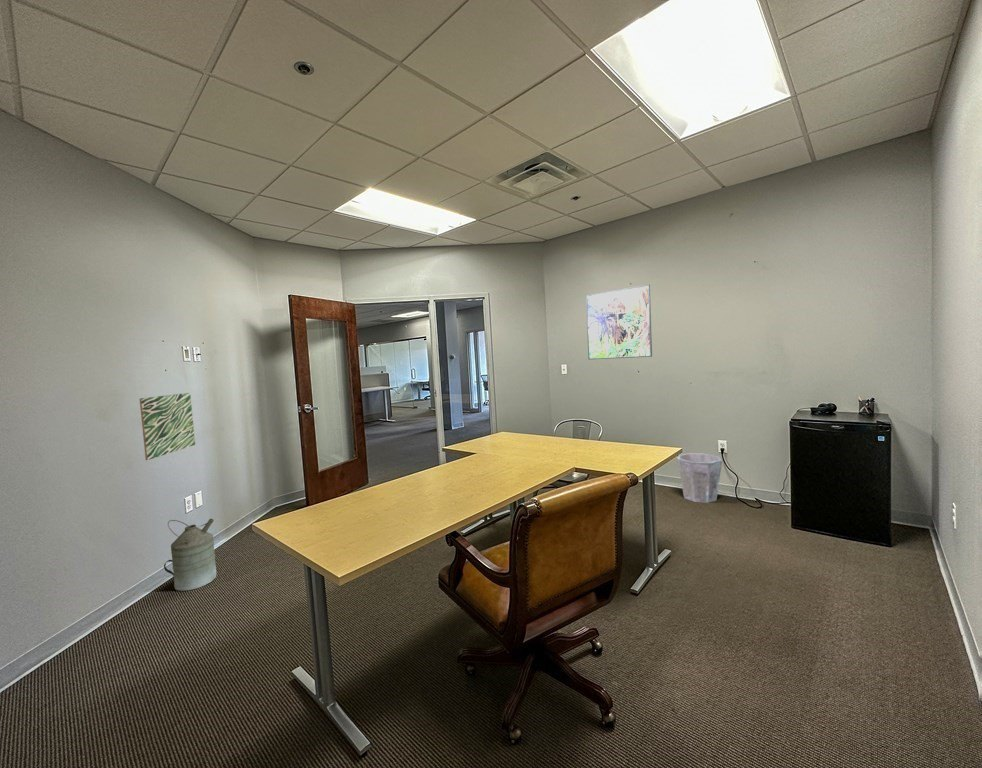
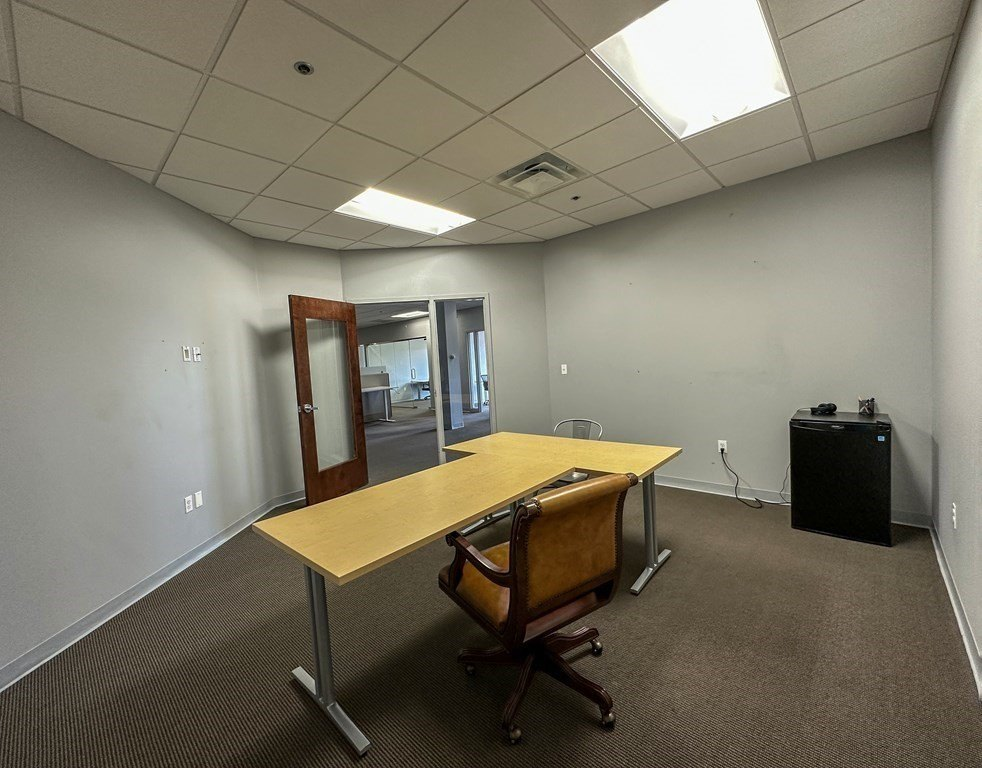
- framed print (617, 324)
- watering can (190, 550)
- wall art (169, 423)
- waste bin (699, 477)
